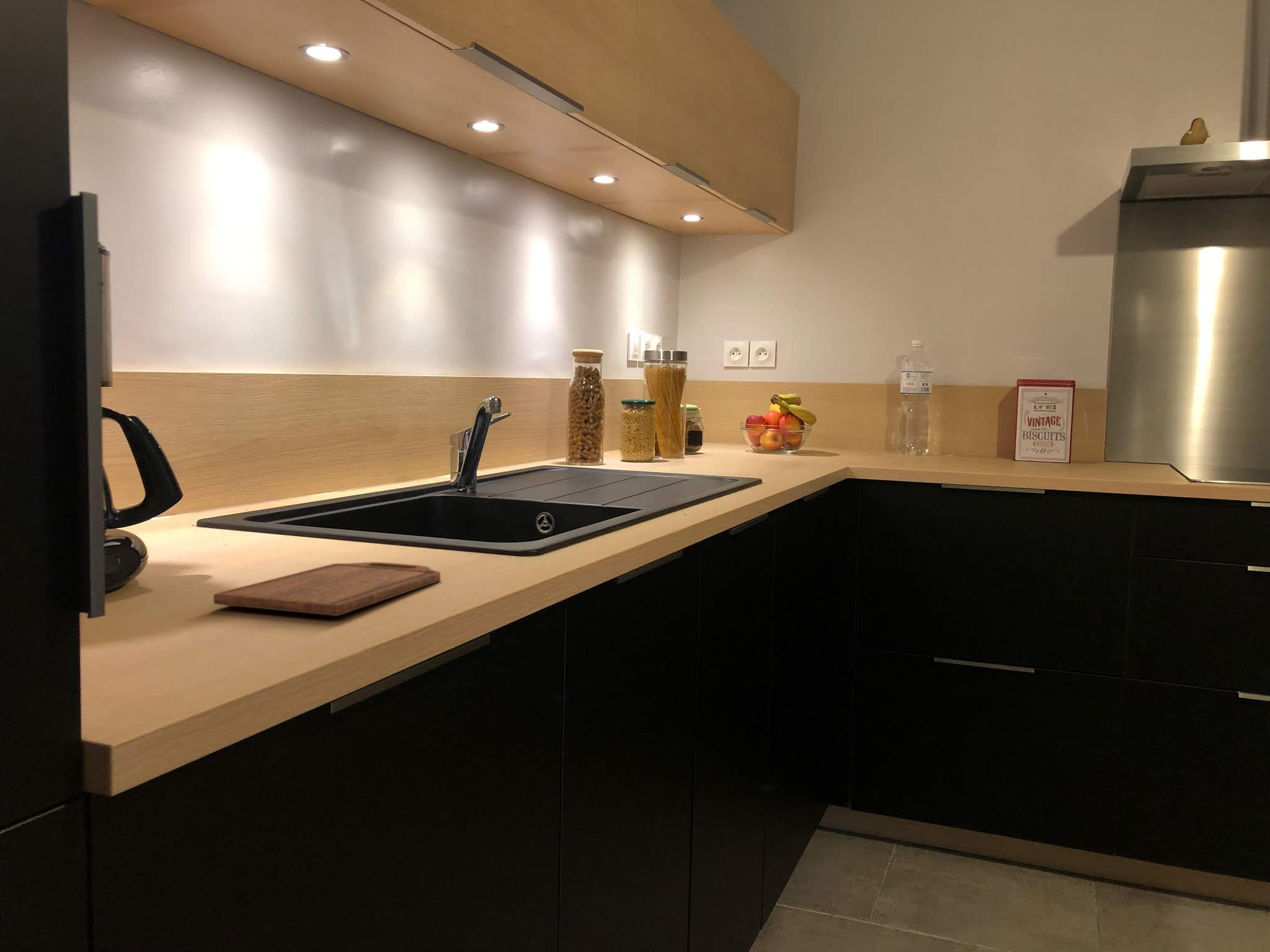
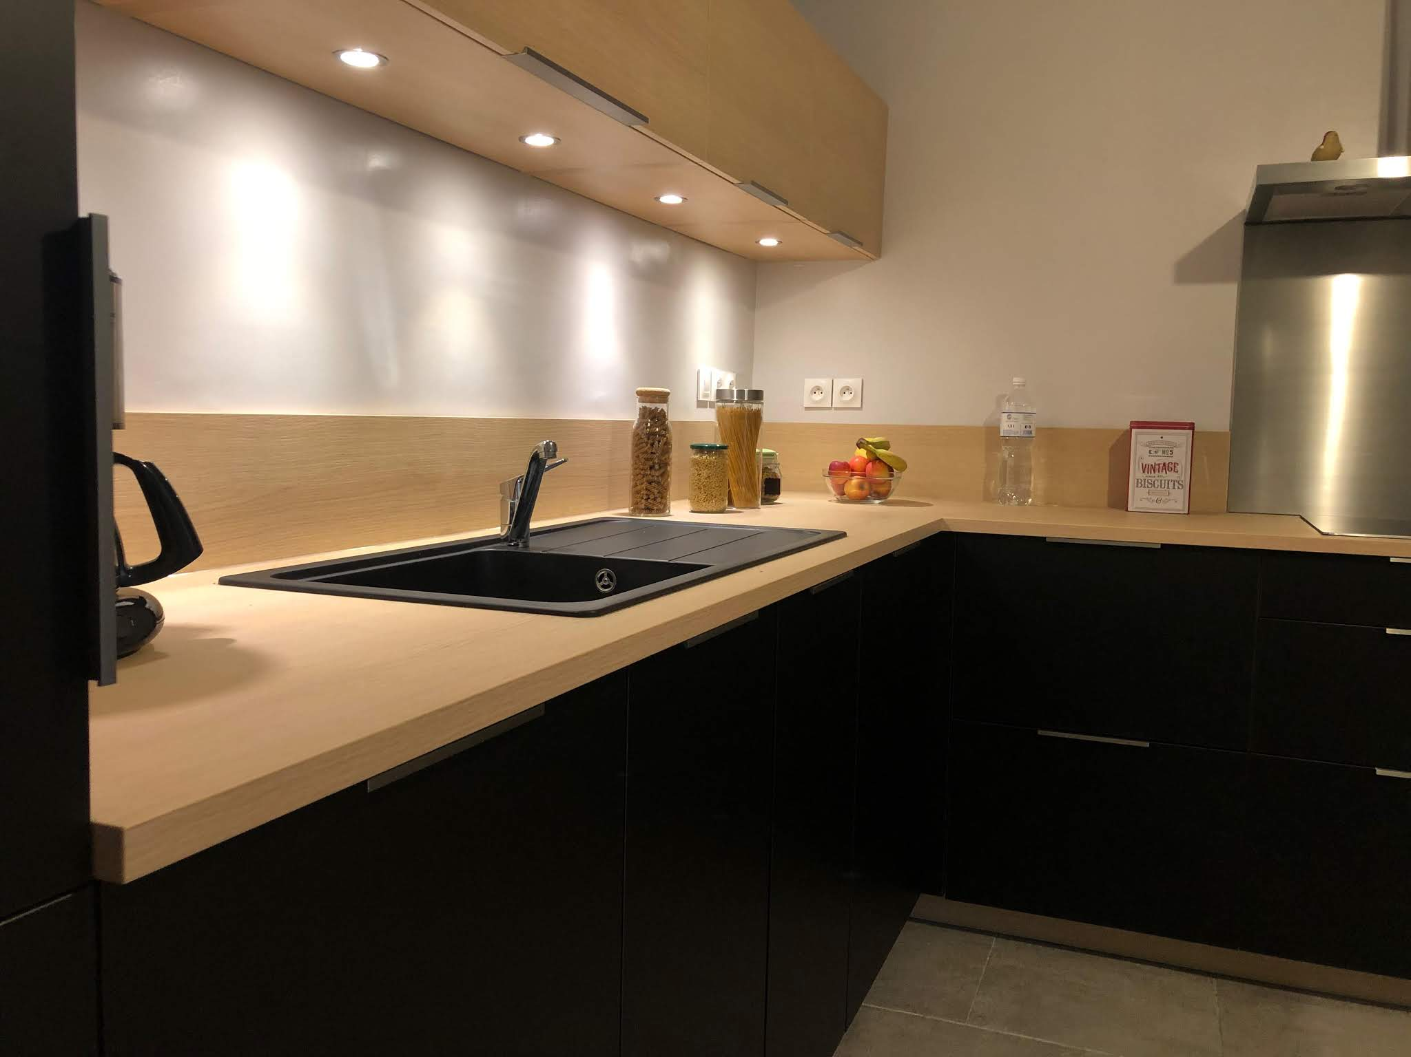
- cutting board (344, 584)
